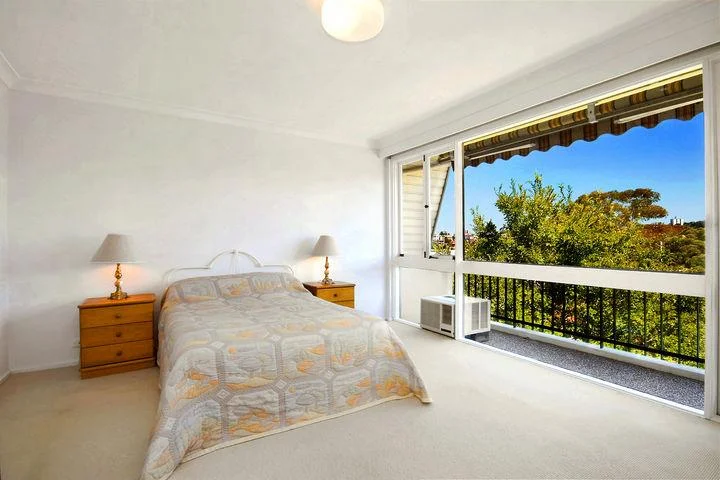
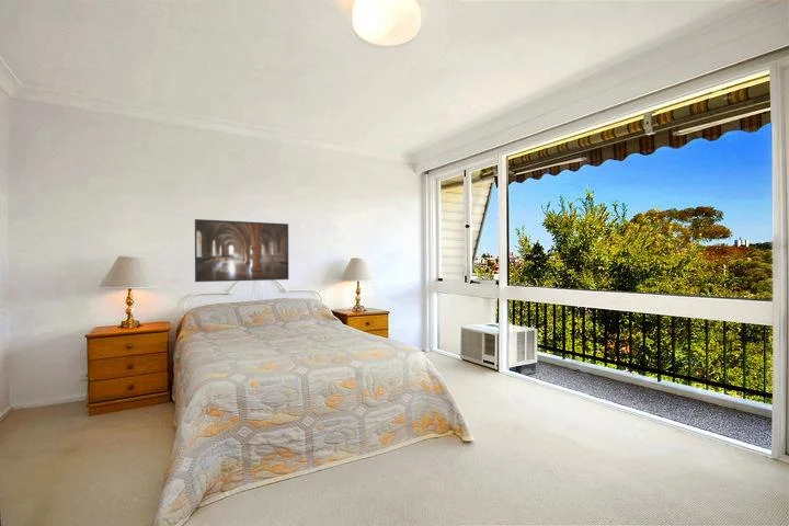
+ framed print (244, 251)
